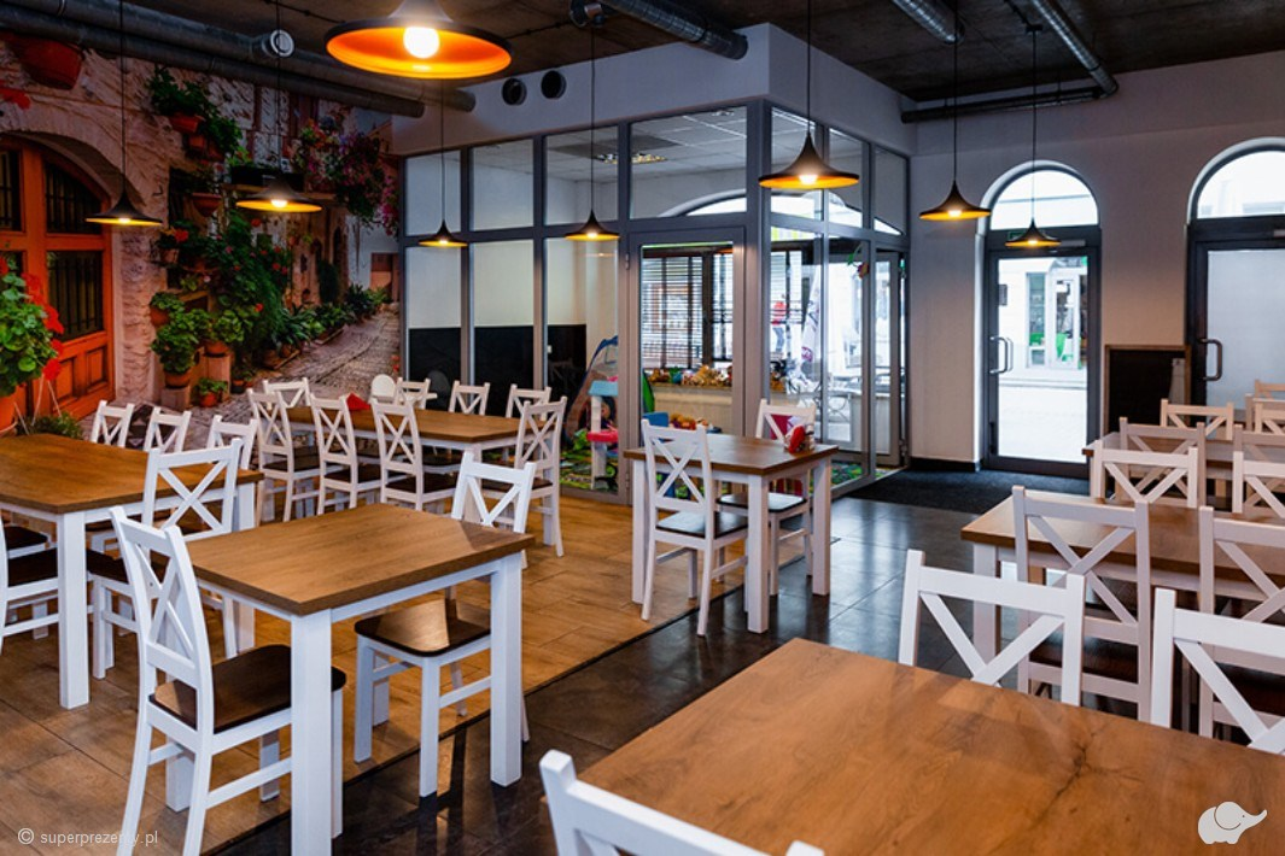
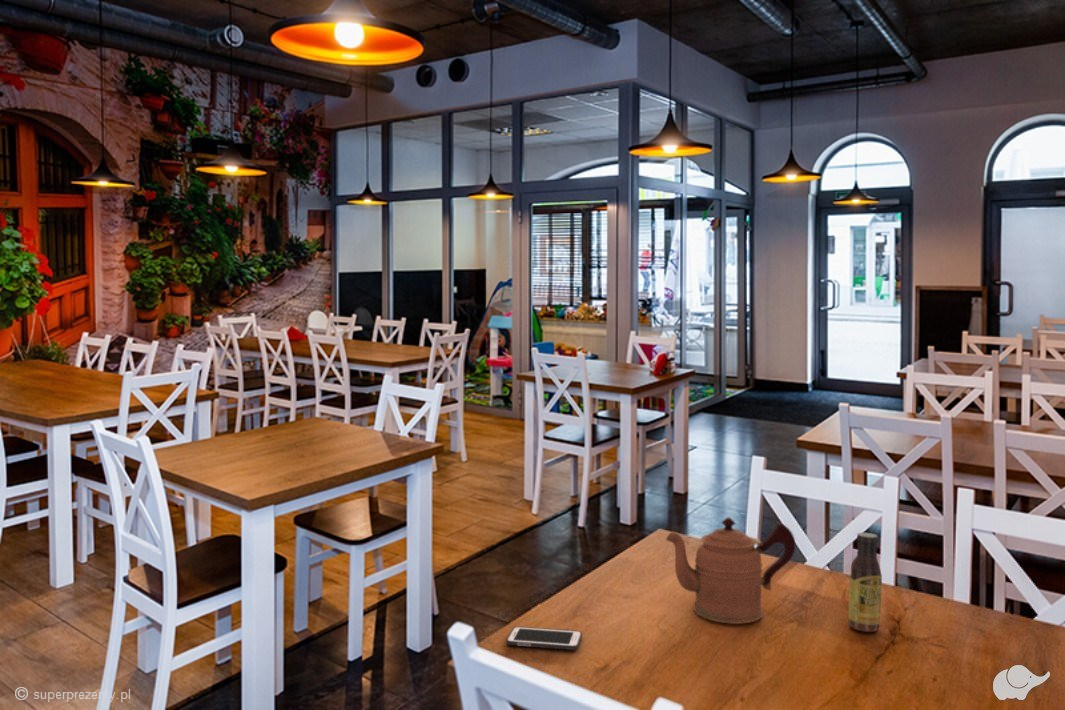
+ sauce bottle (865, 581)
+ cell phone (544, 638)
+ coffeepot (729, 564)
